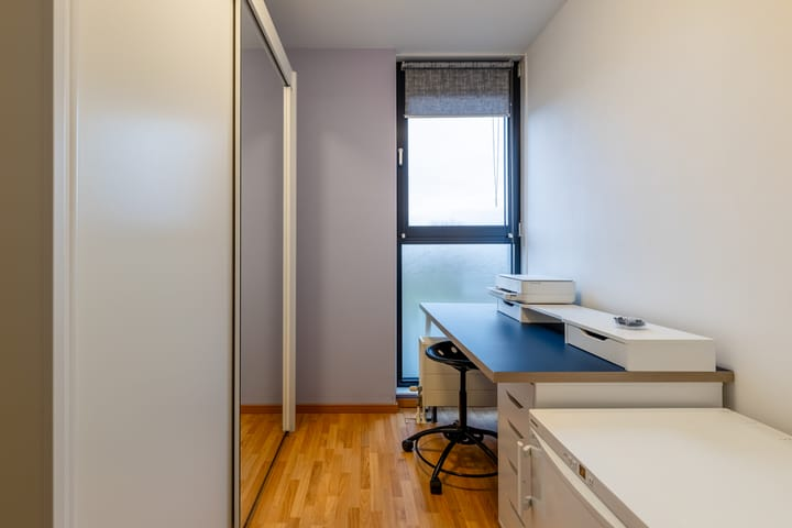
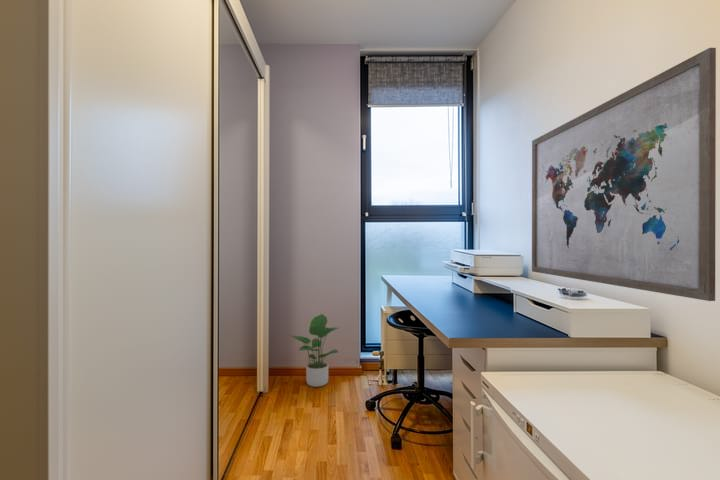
+ wall art (594, 195)
+ potted plant (314, 350)
